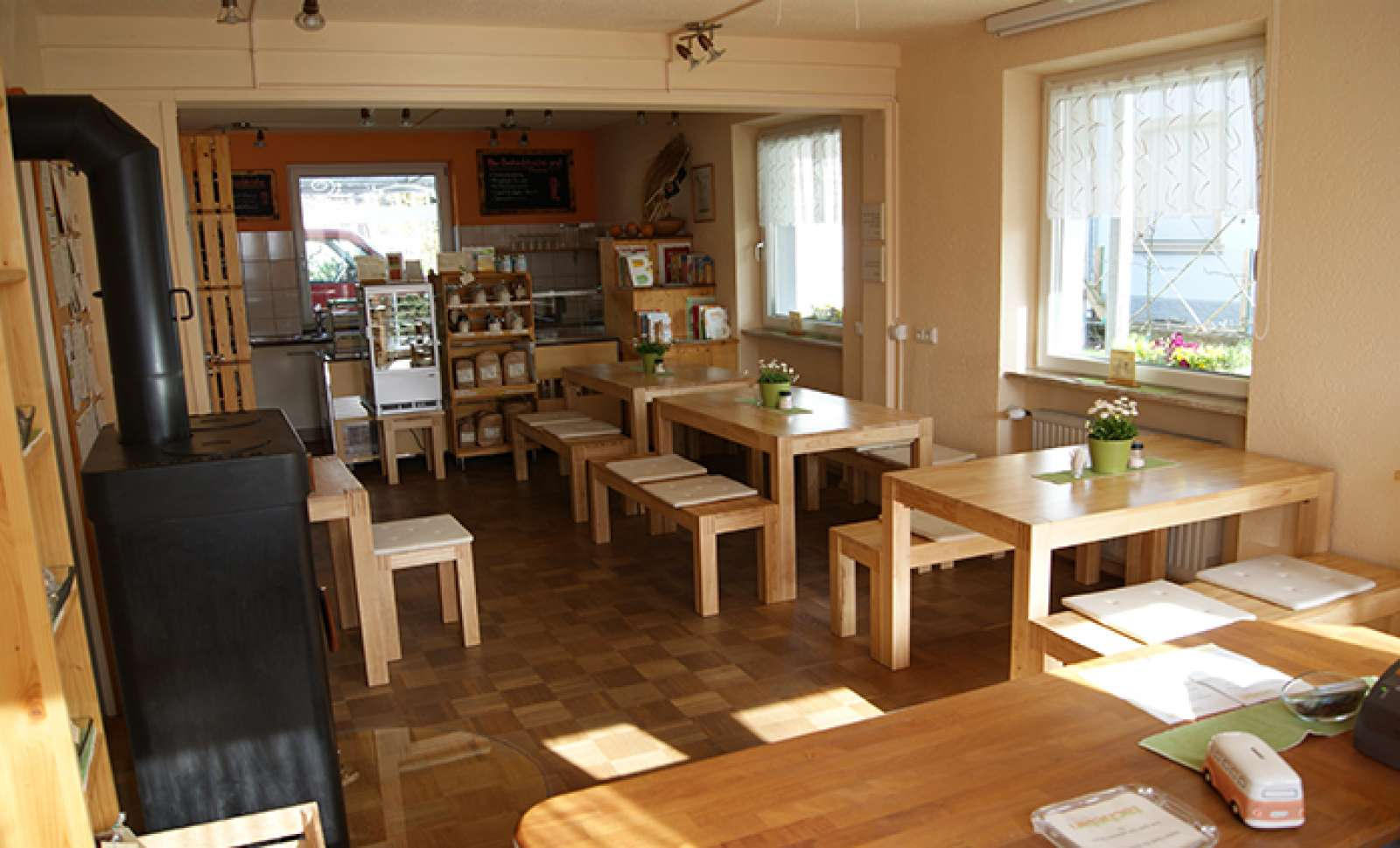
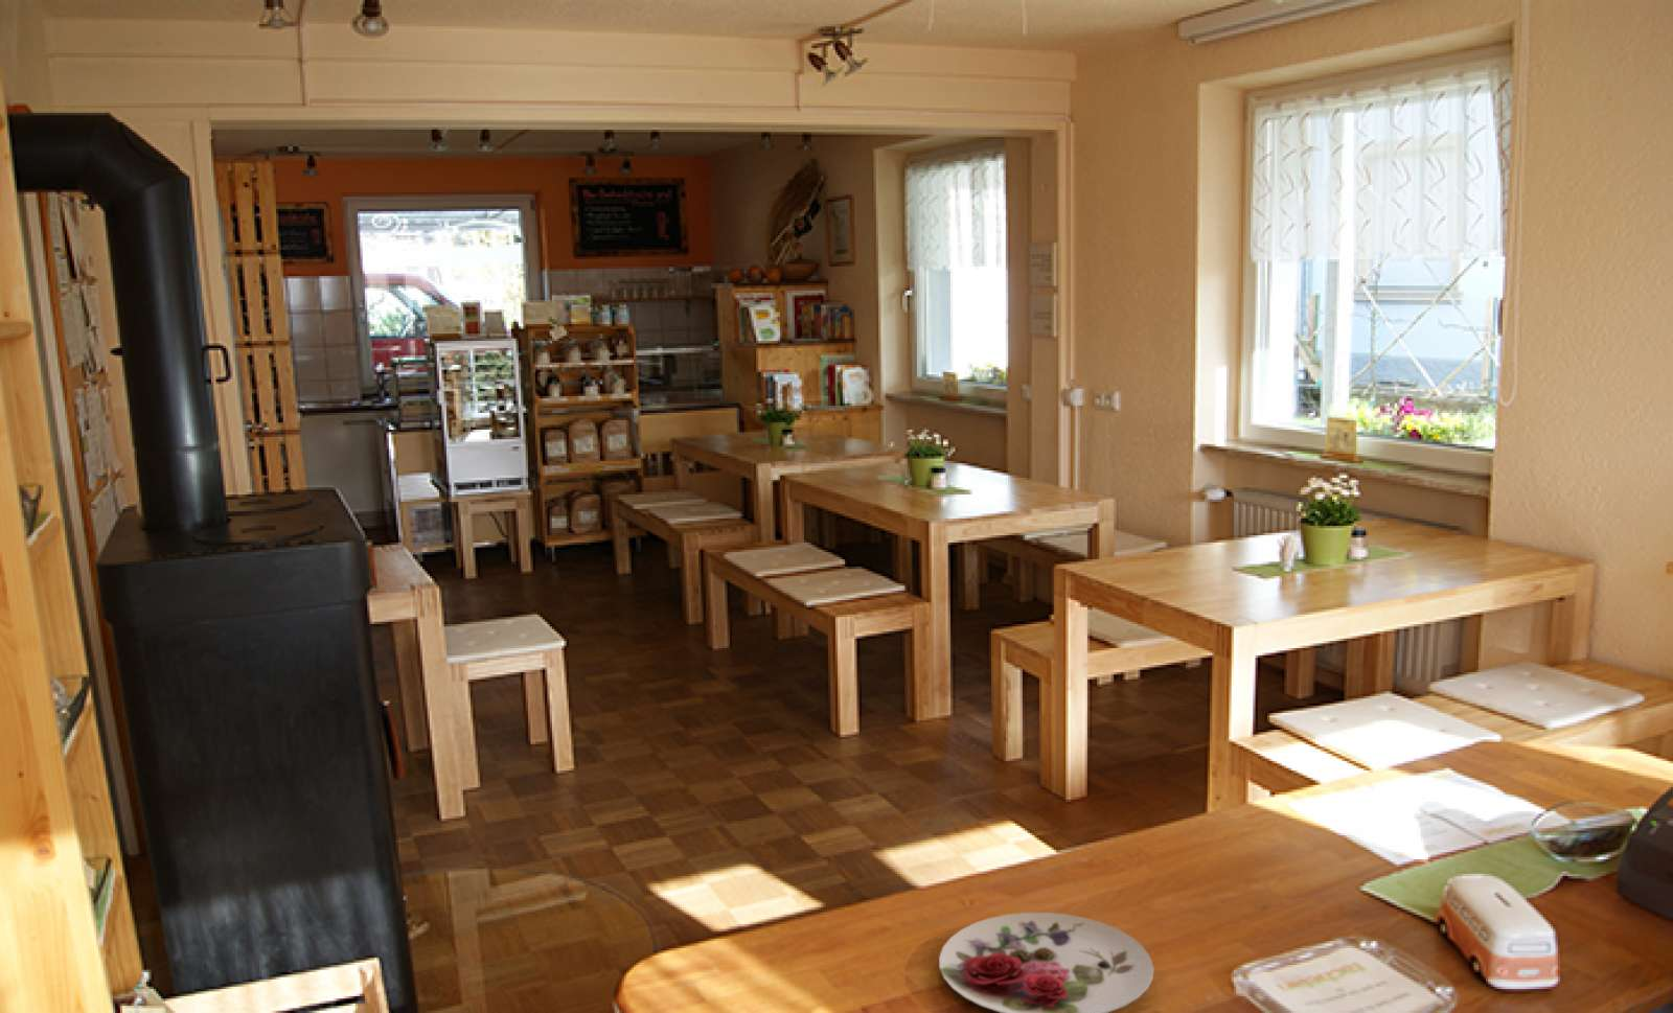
+ plate (1044, 959)
